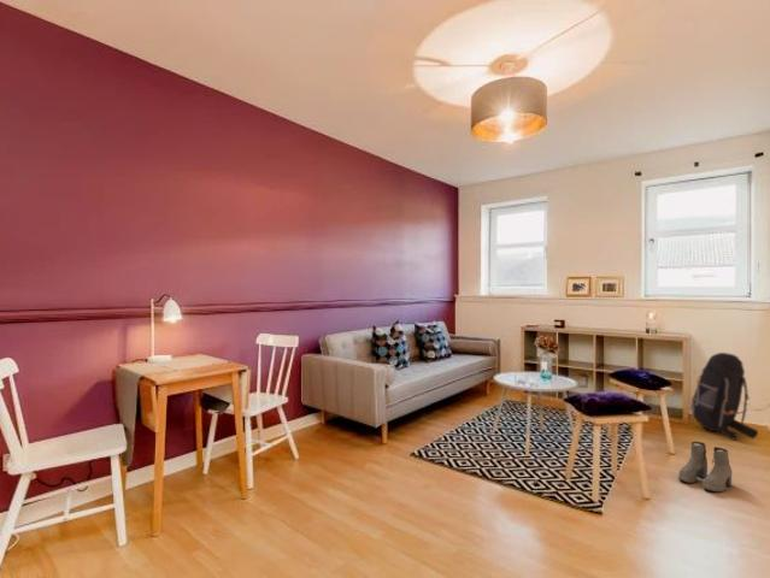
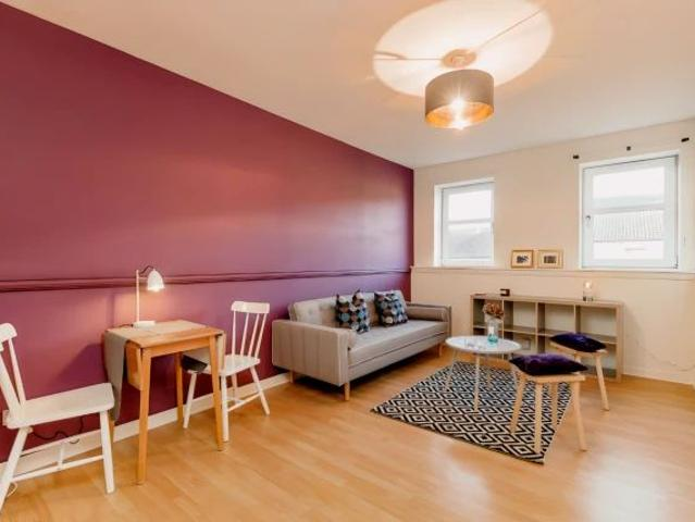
- boots (705, 465)
- backpack (719, 391)
